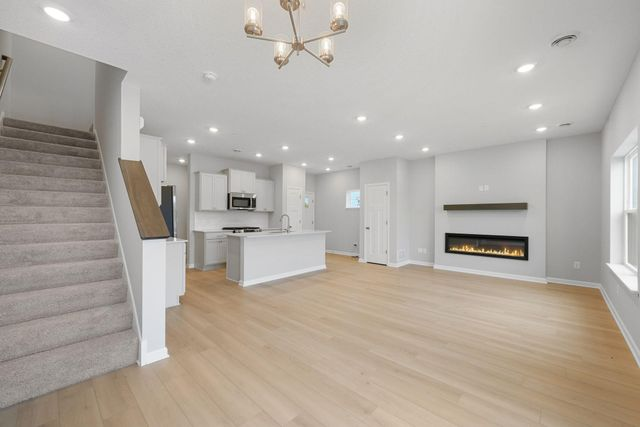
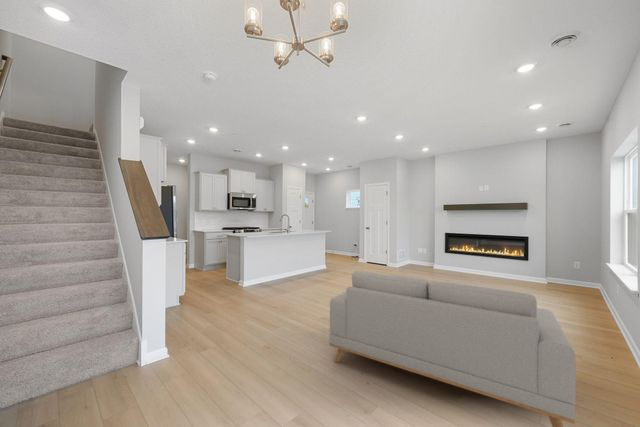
+ sofa (435, 320)
